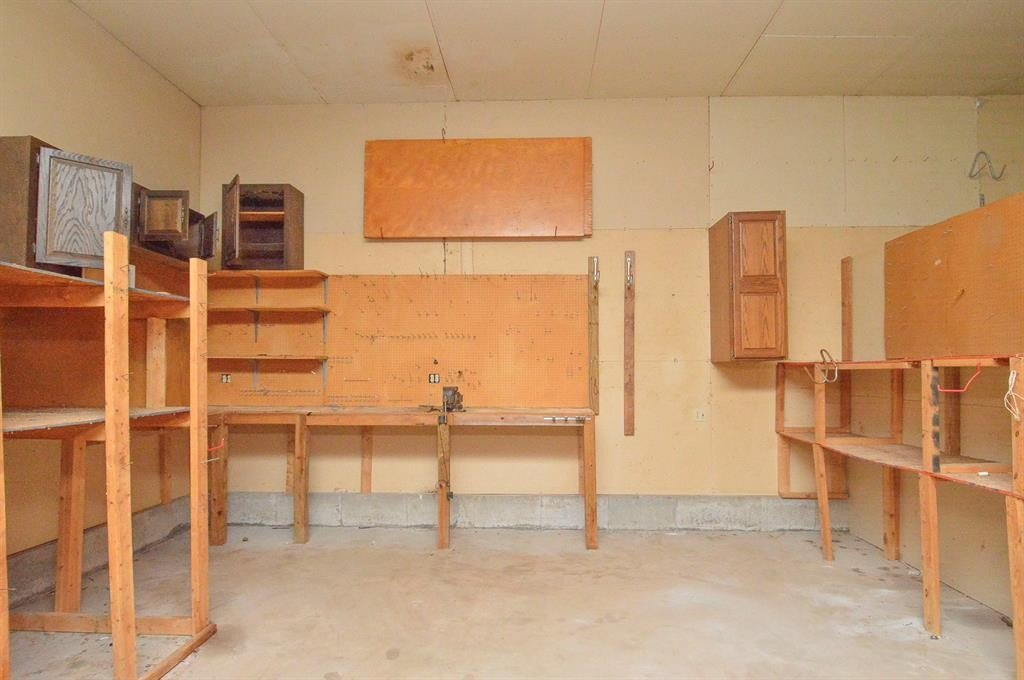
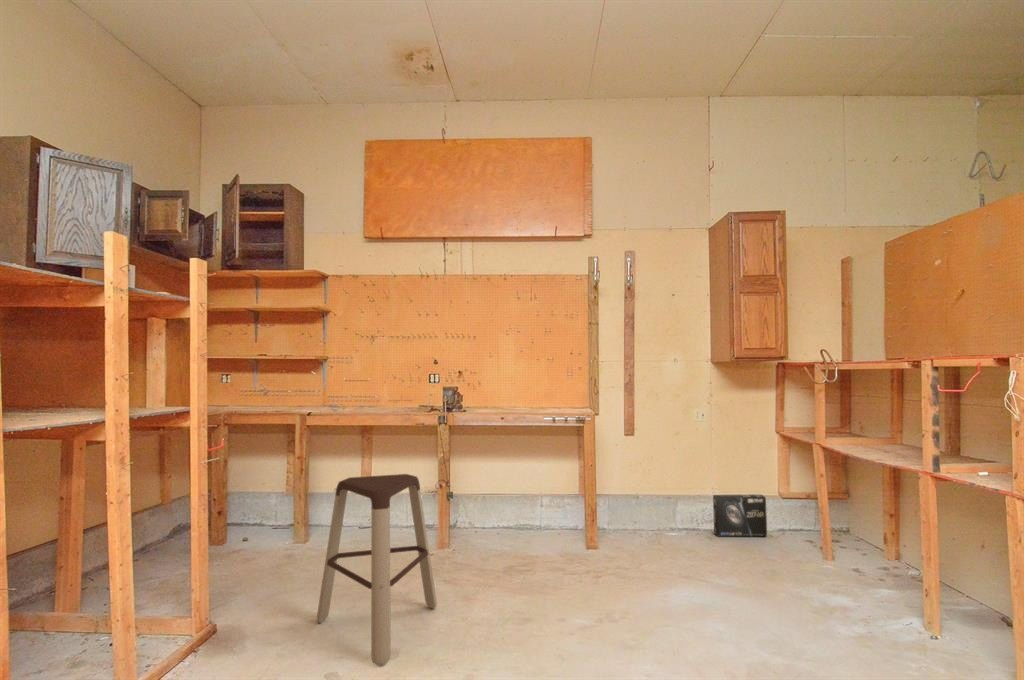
+ box (739, 515)
+ step stool (391, 550)
